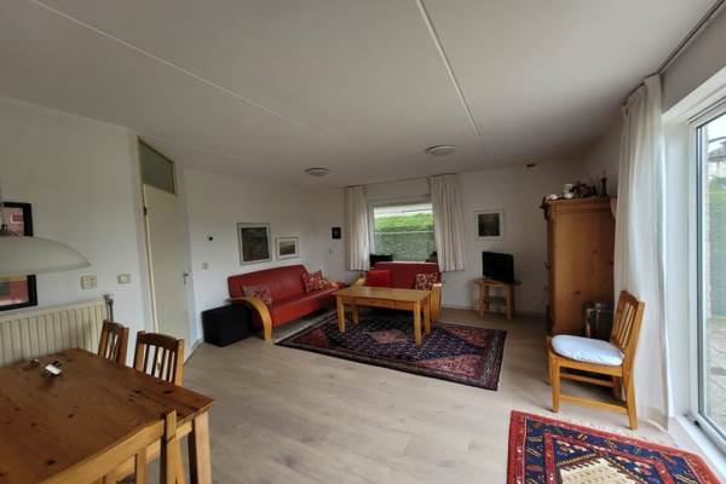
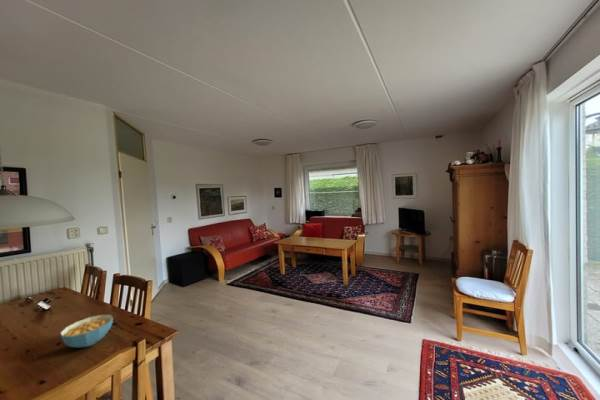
+ cereal bowl (88, 334)
